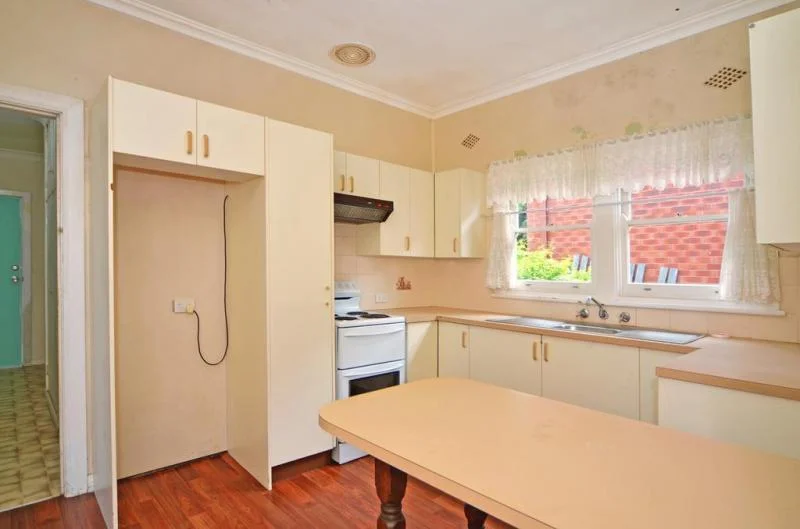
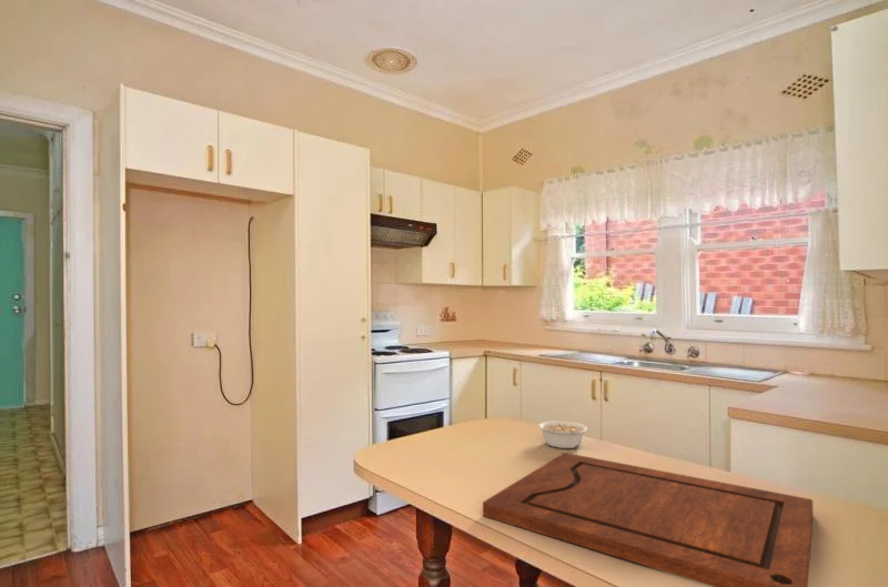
+ legume (564, 433)
+ cutting board (646, 507)
